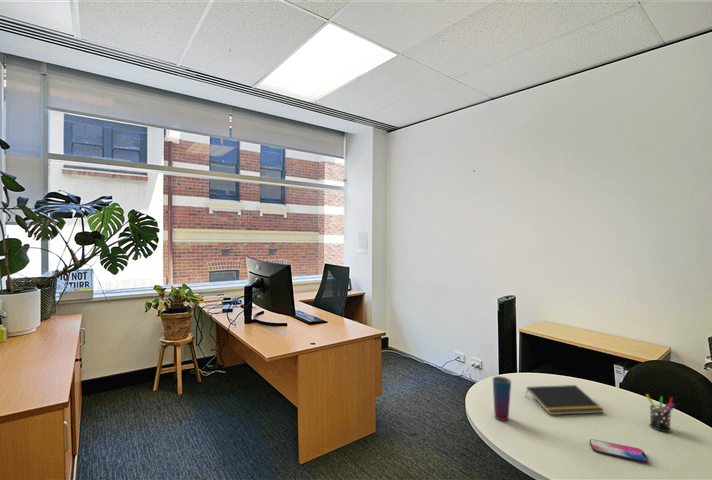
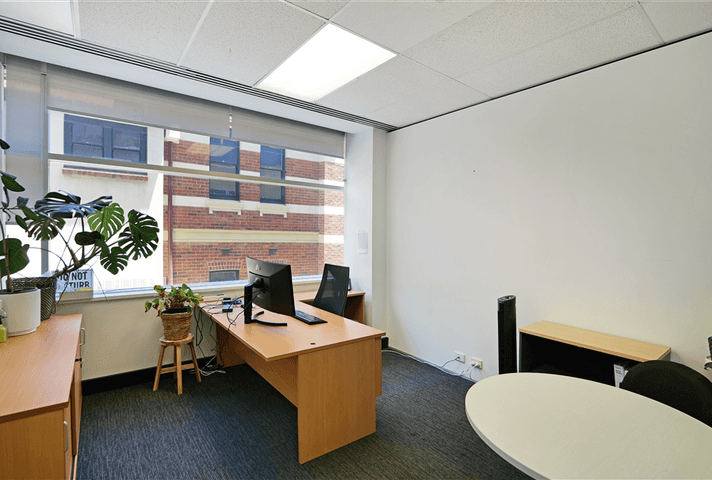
- cup (501, 398)
- notepad (563, 399)
- pen holder (661, 411)
- smartphone (617, 450)
